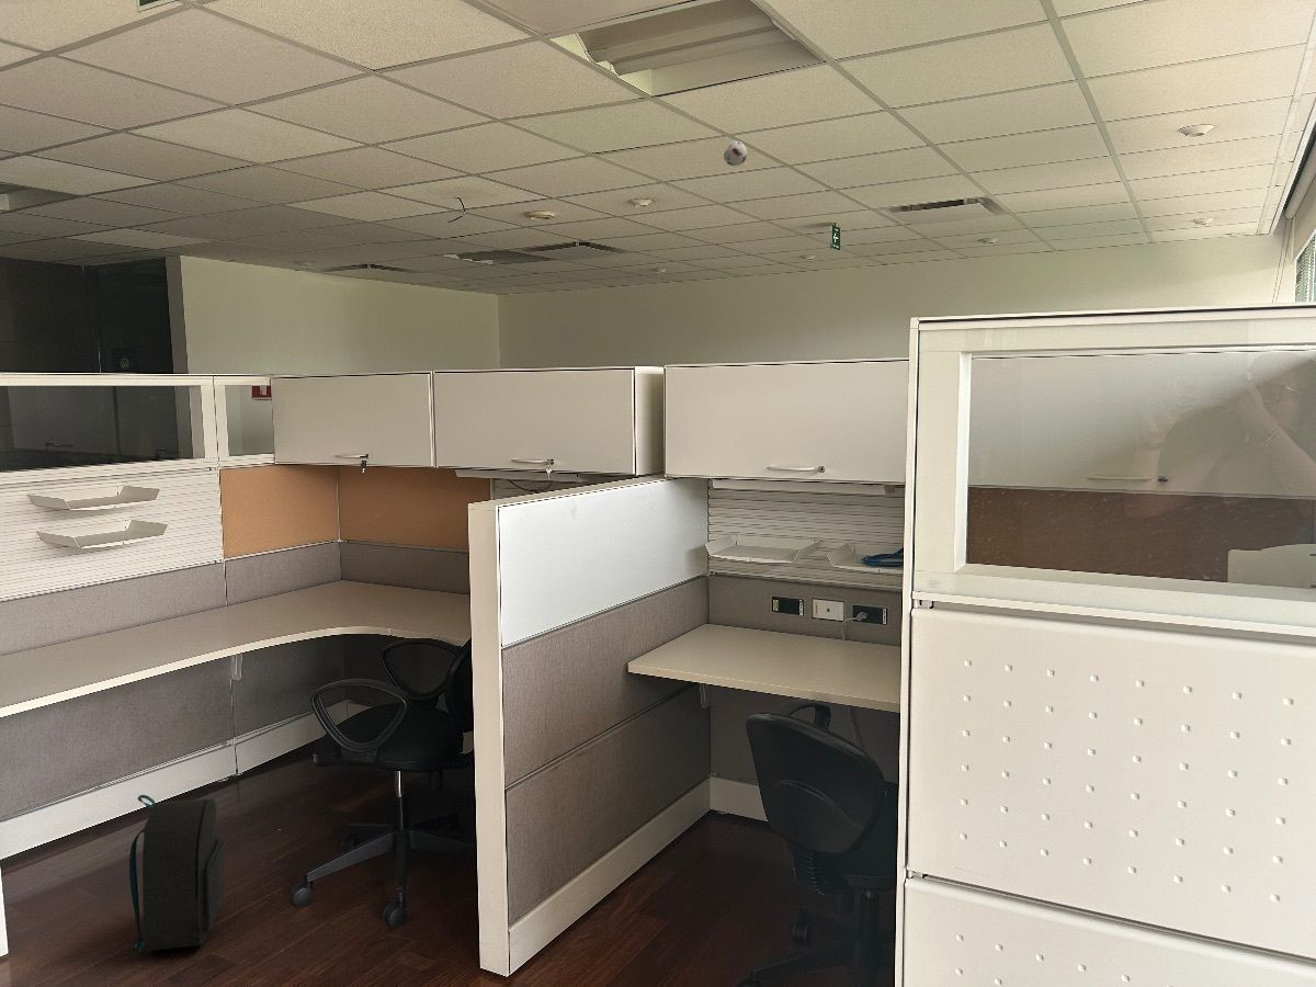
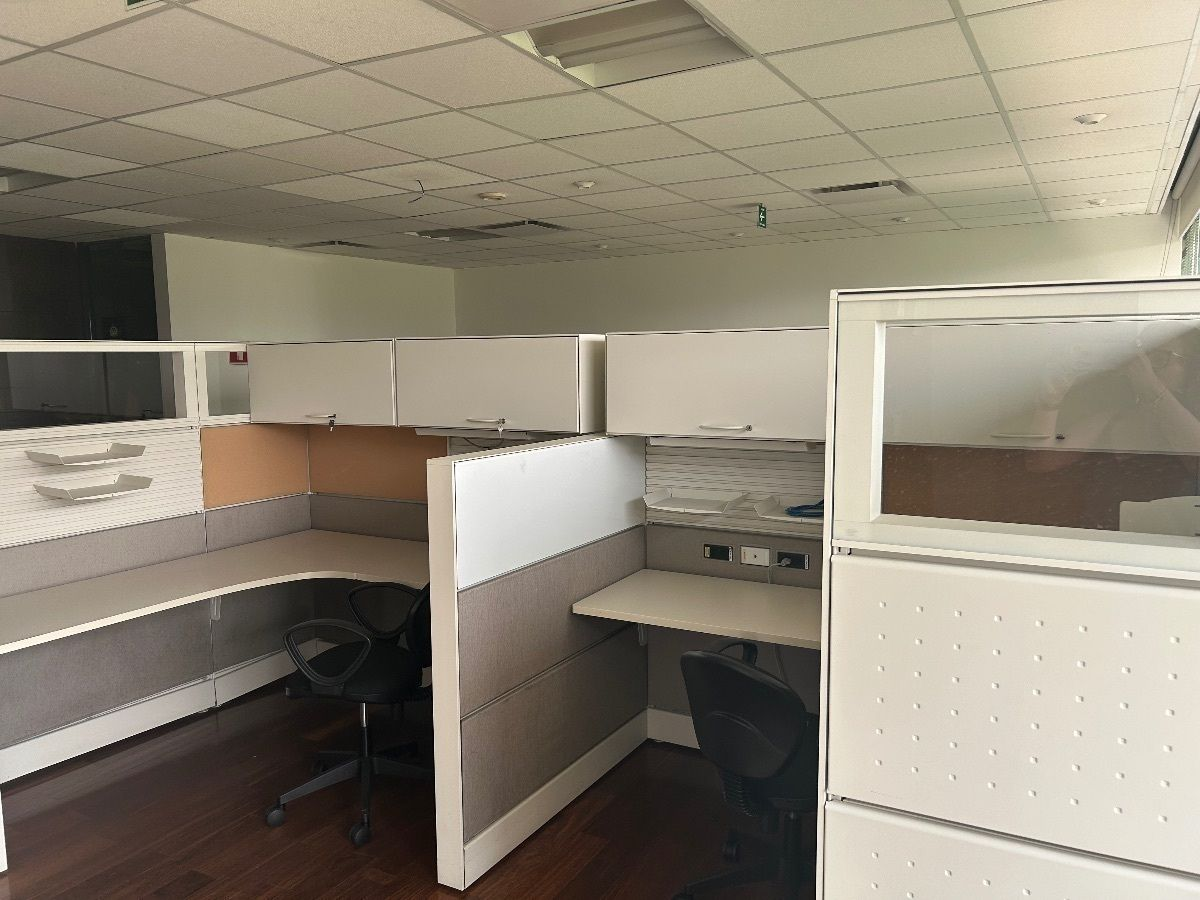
- smoke detector (735, 152)
- backpack (178, 862)
